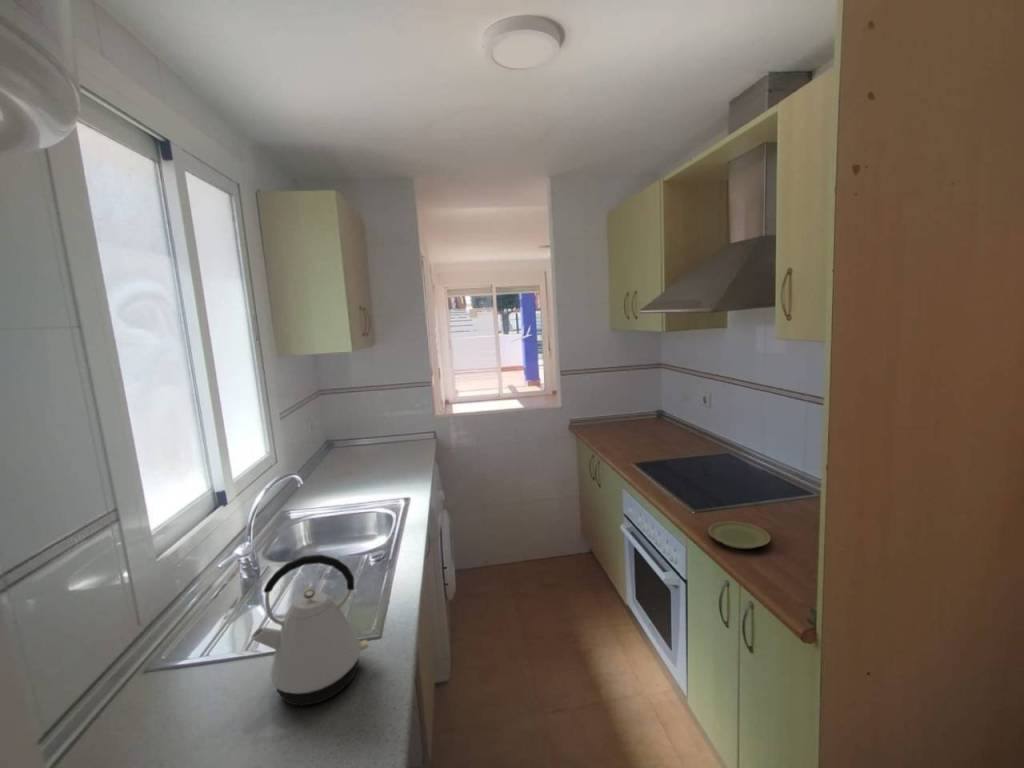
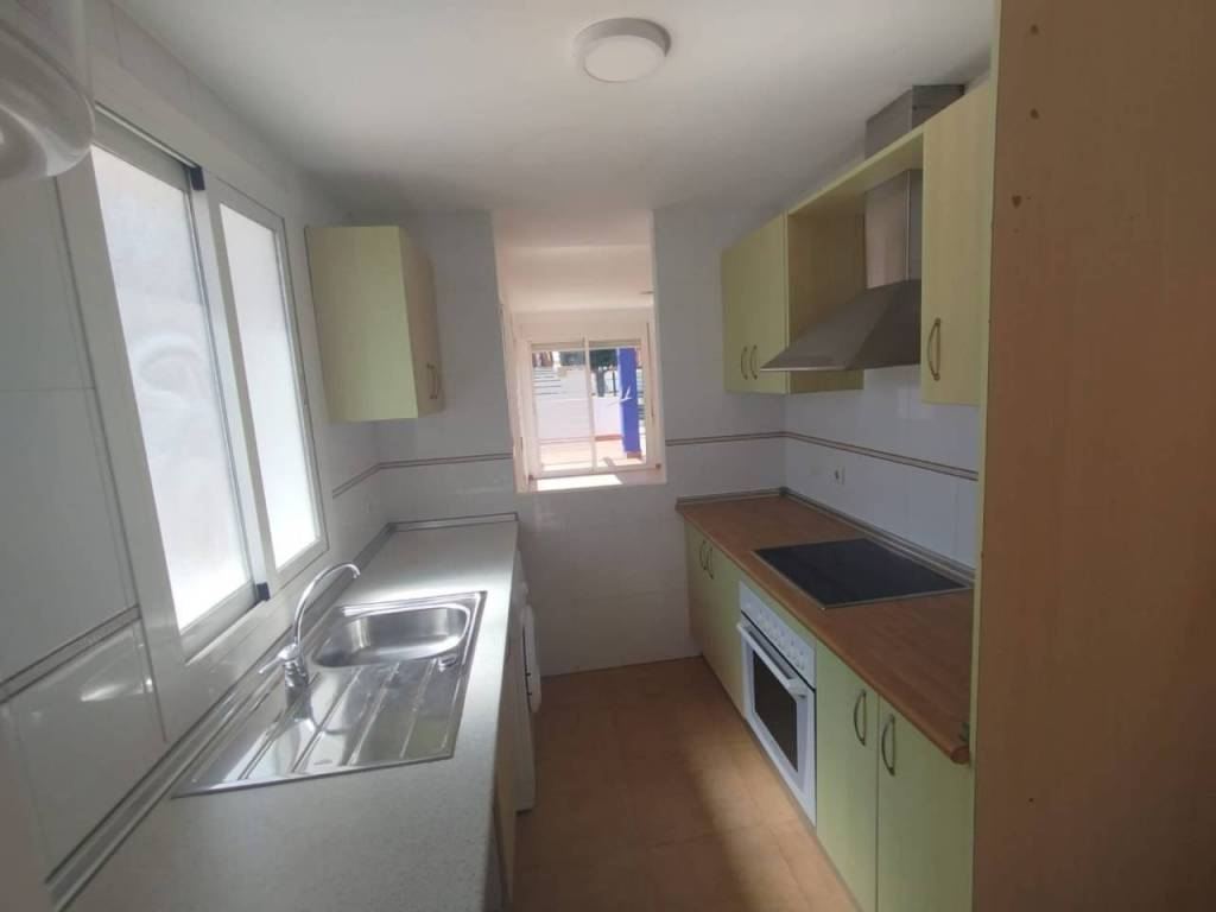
- kettle (309, 620)
- plate (738, 536)
